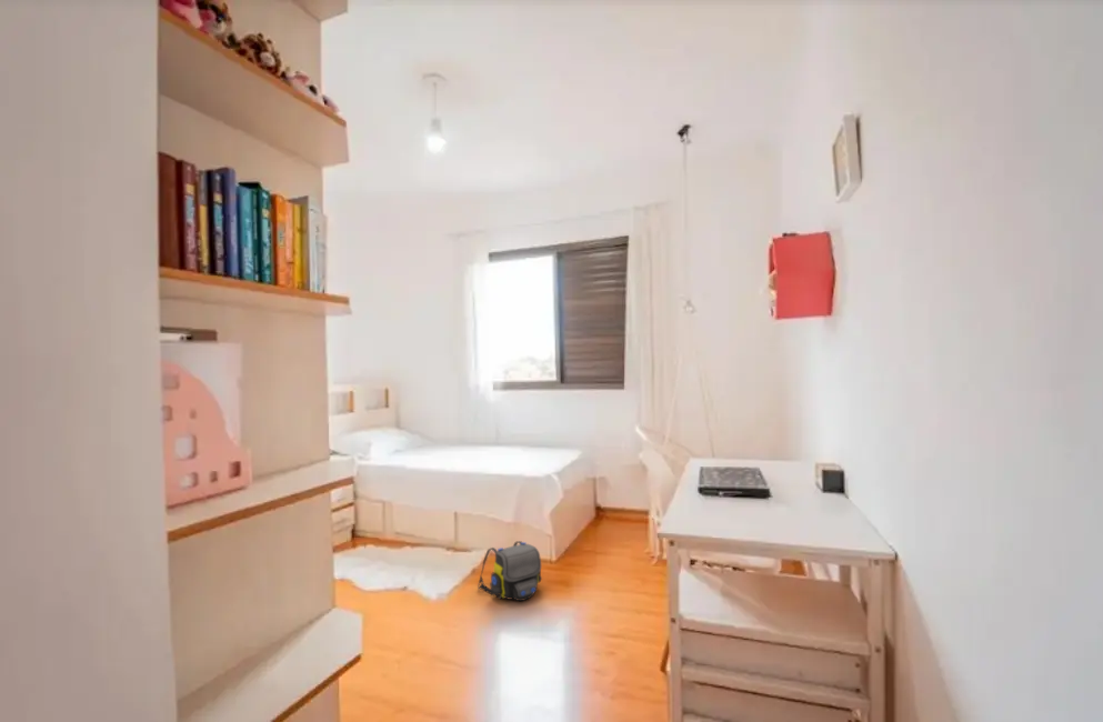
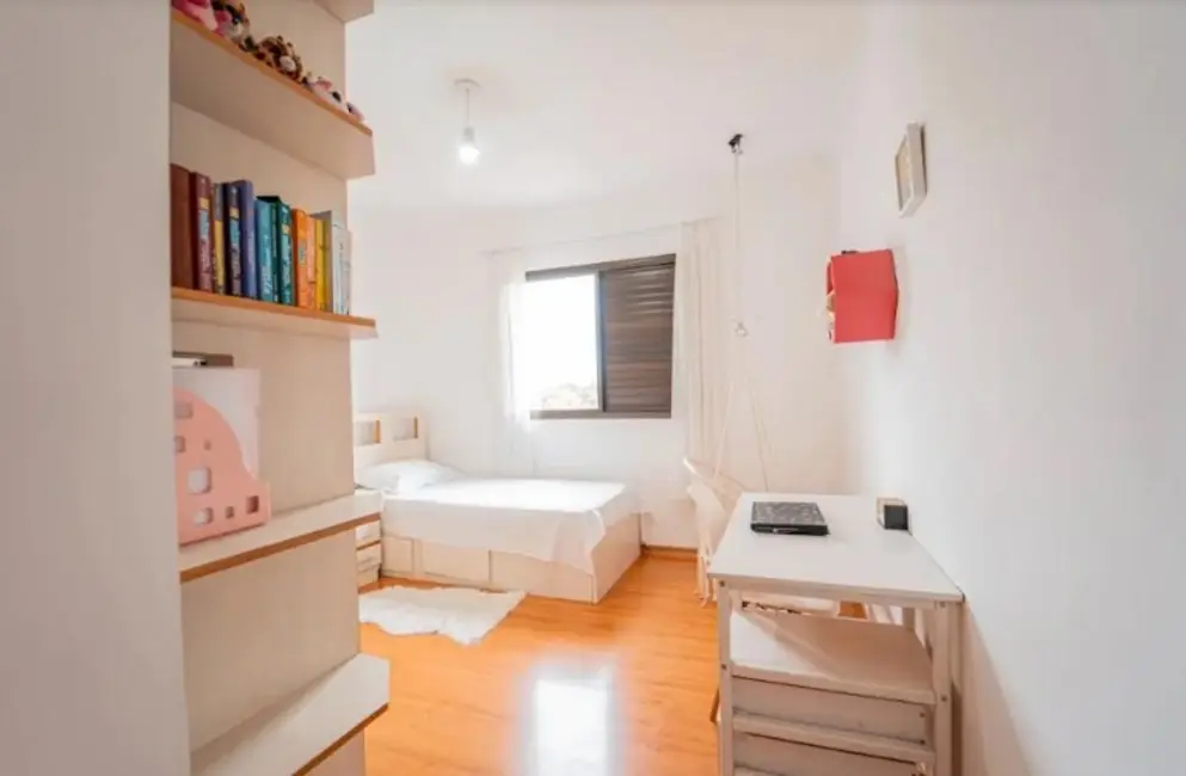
- shoulder bag (513, 568)
